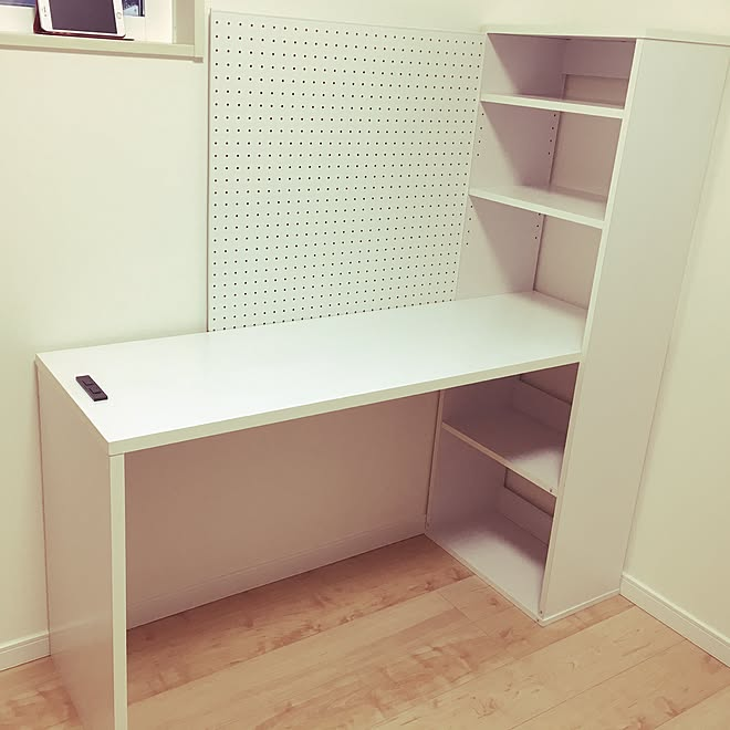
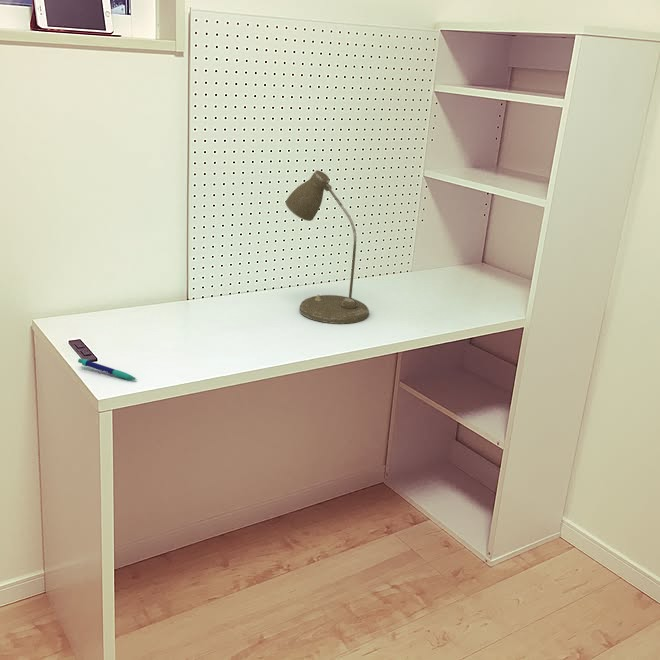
+ desk lamp (353, 244)
+ pen (107, 369)
